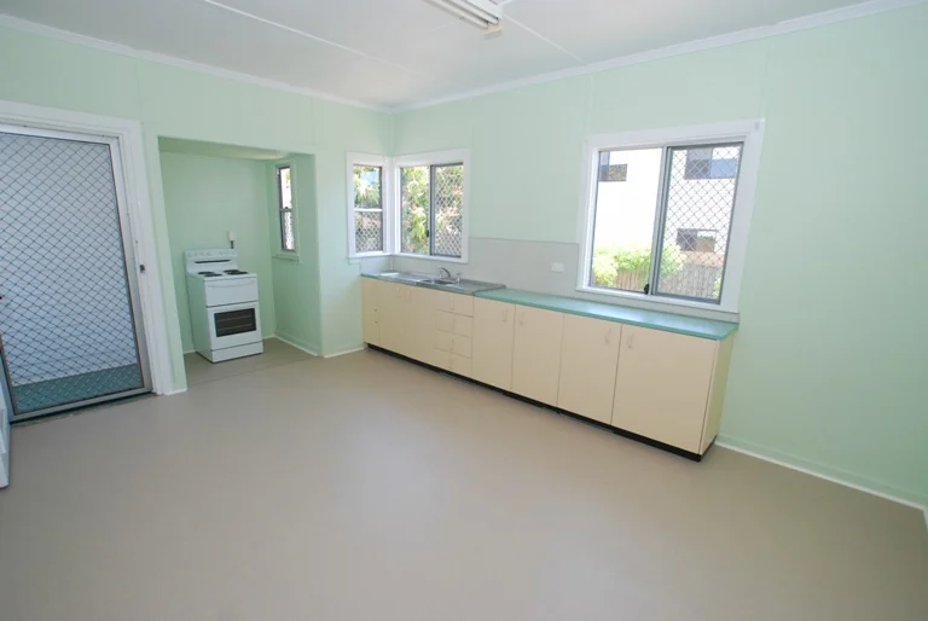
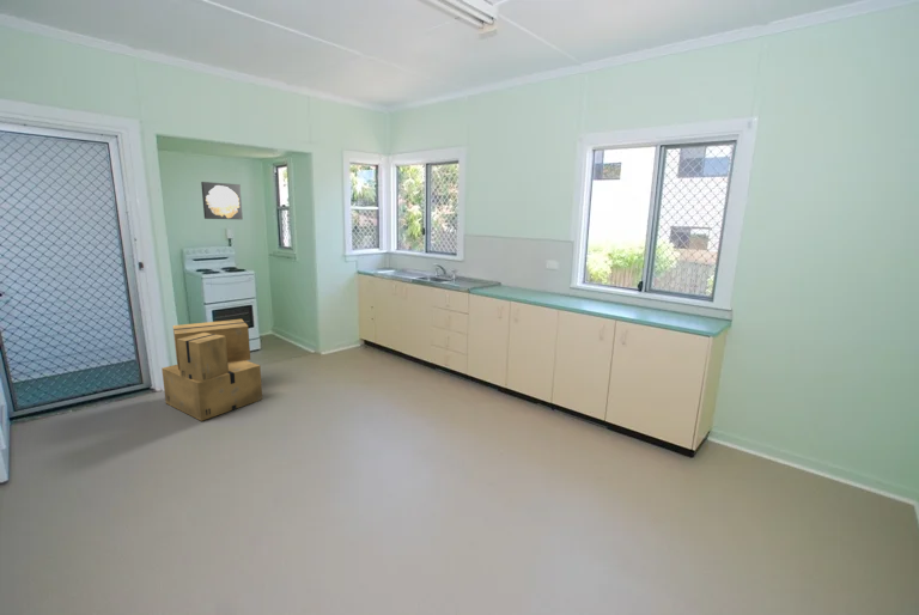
+ wall art (221, 201)
+ cardboard box (217, 363)
